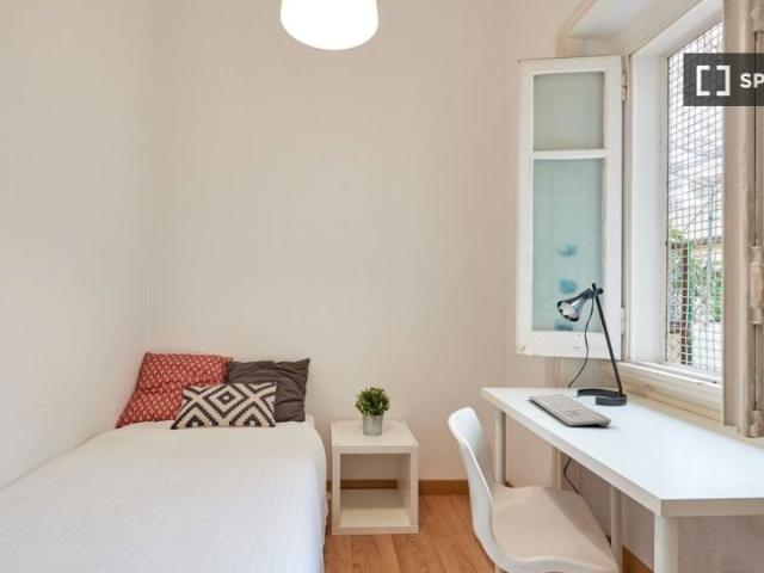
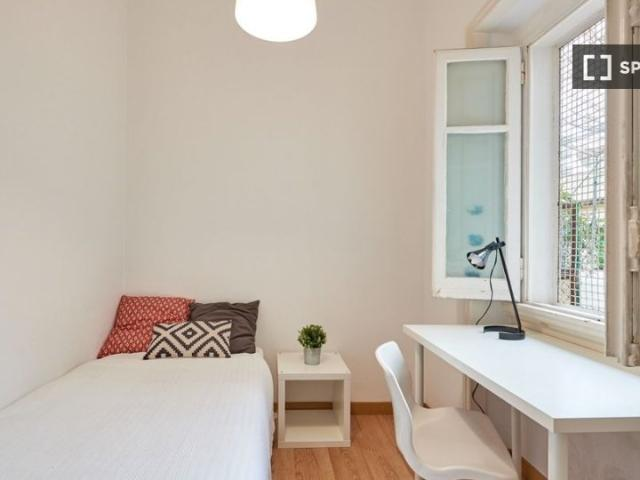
- keyboard (565, 407)
